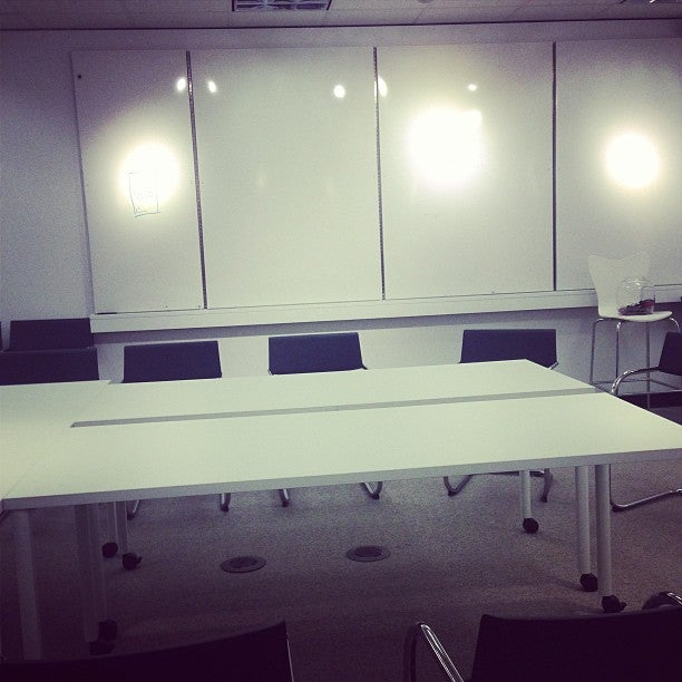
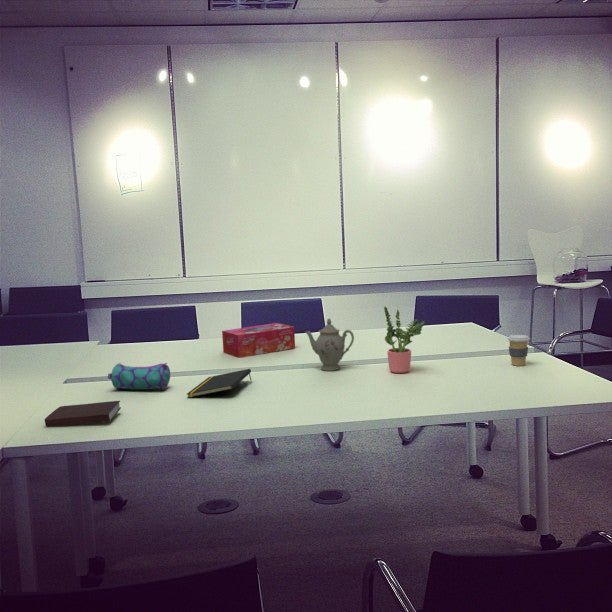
+ book (83, 413)
+ coffee cup (518, 350)
+ notepad (220, 382)
+ chinaware (329, 343)
+ pencil case (140, 375)
+ potted plant (405, 337)
+ tissue box (258, 339)
